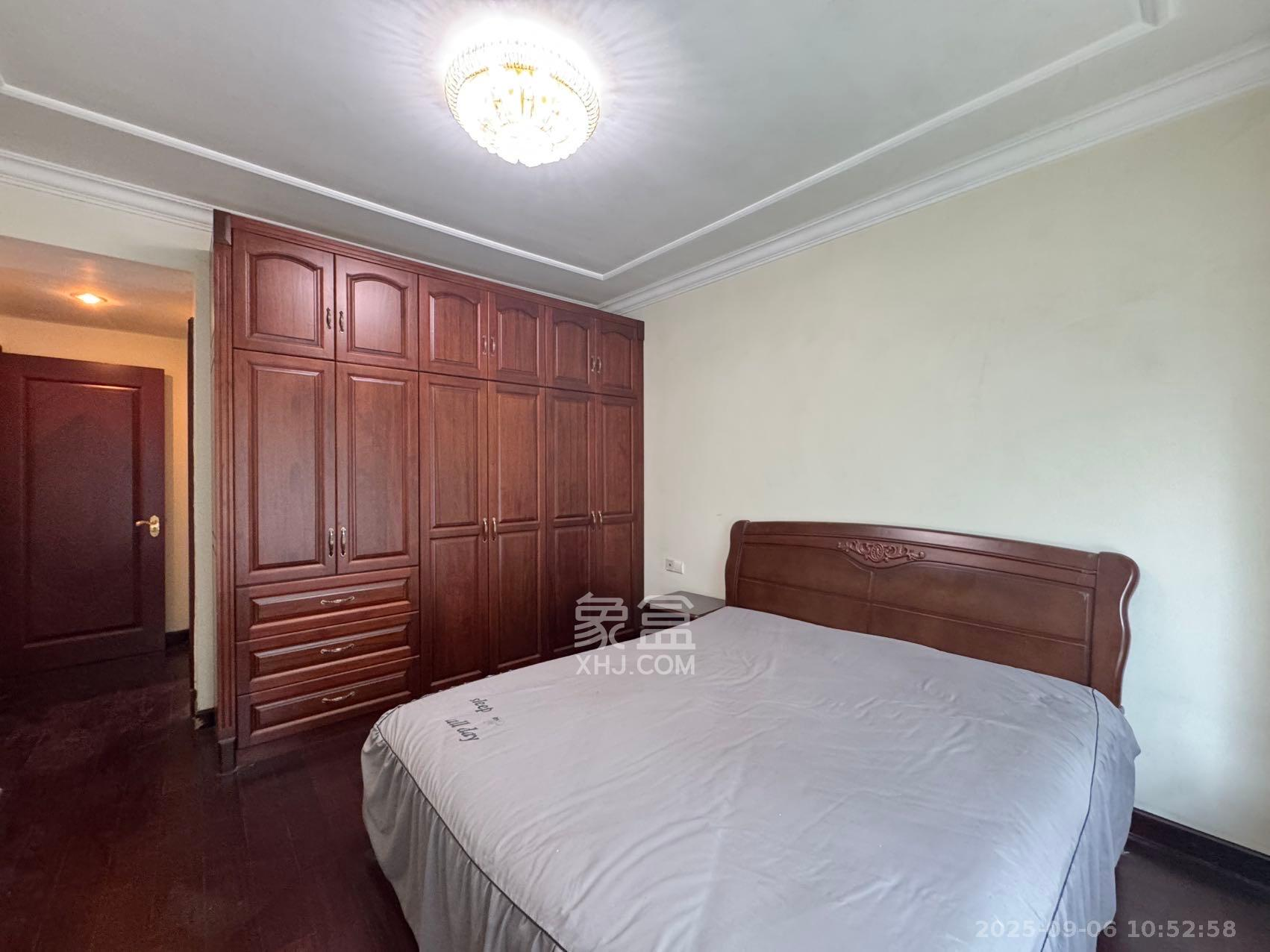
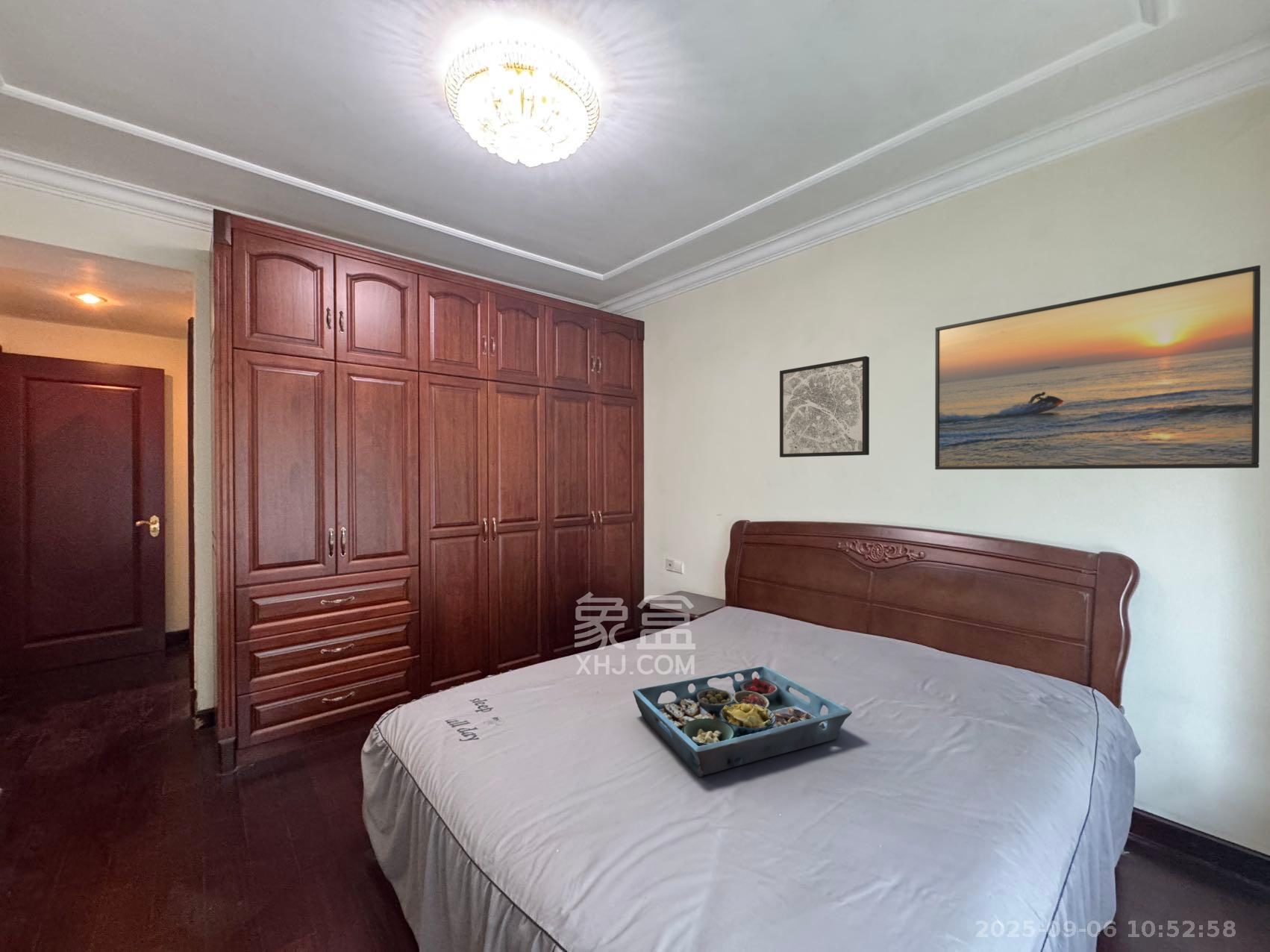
+ serving tray (737, 711)
+ wall art (822, 410)
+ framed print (1069, 386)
